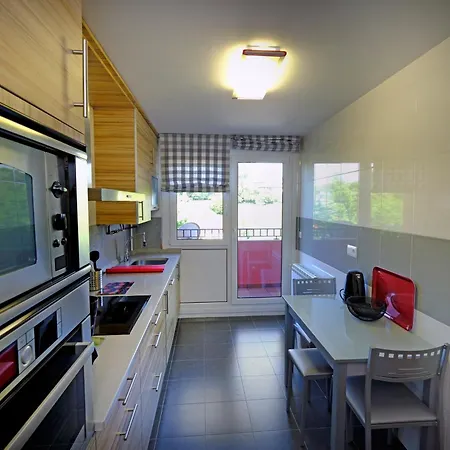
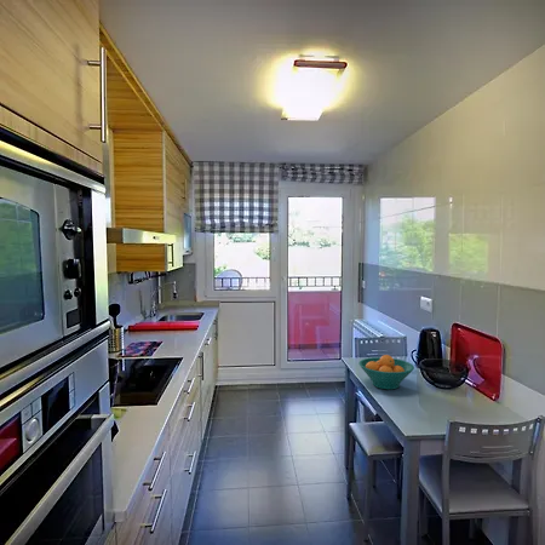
+ fruit bowl (385, 369)
